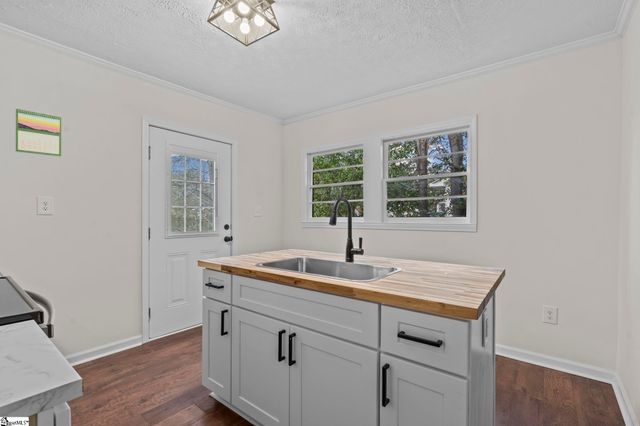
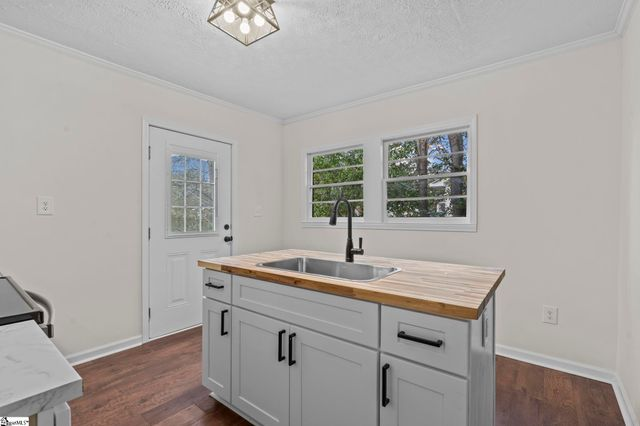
- calendar (39, 132)
